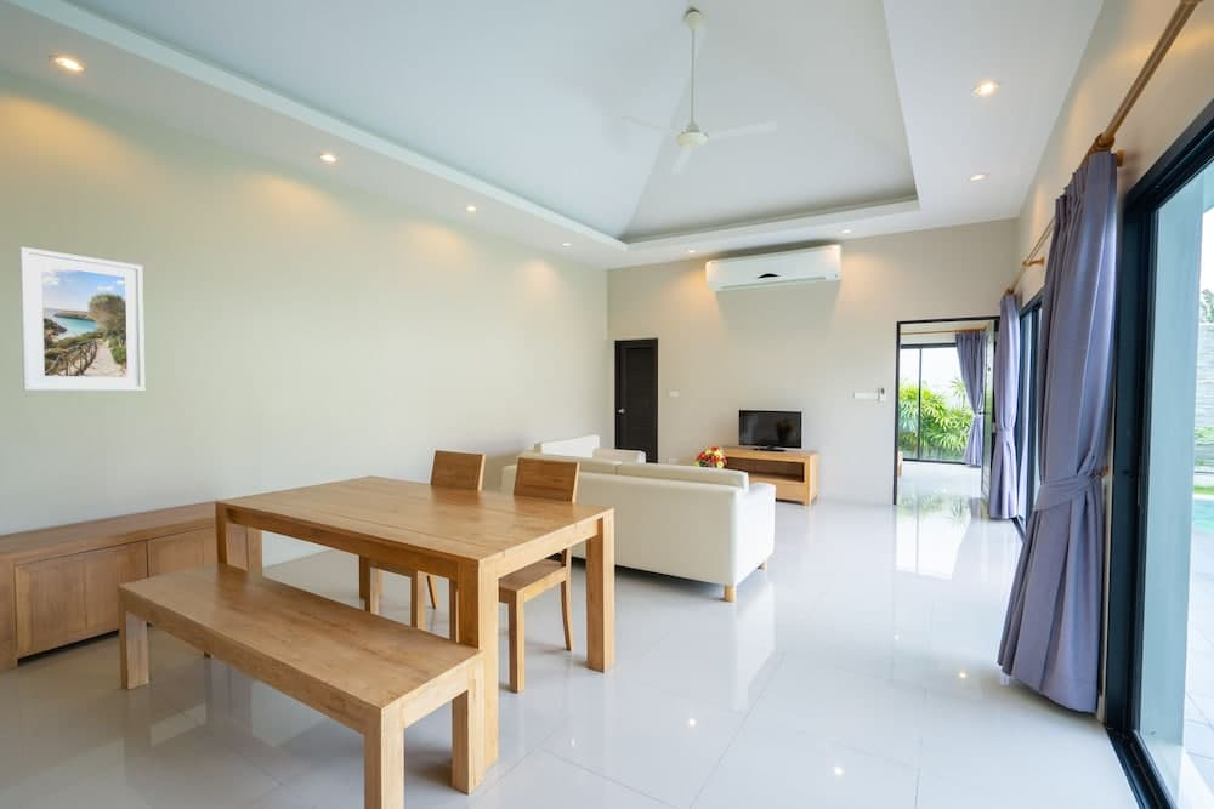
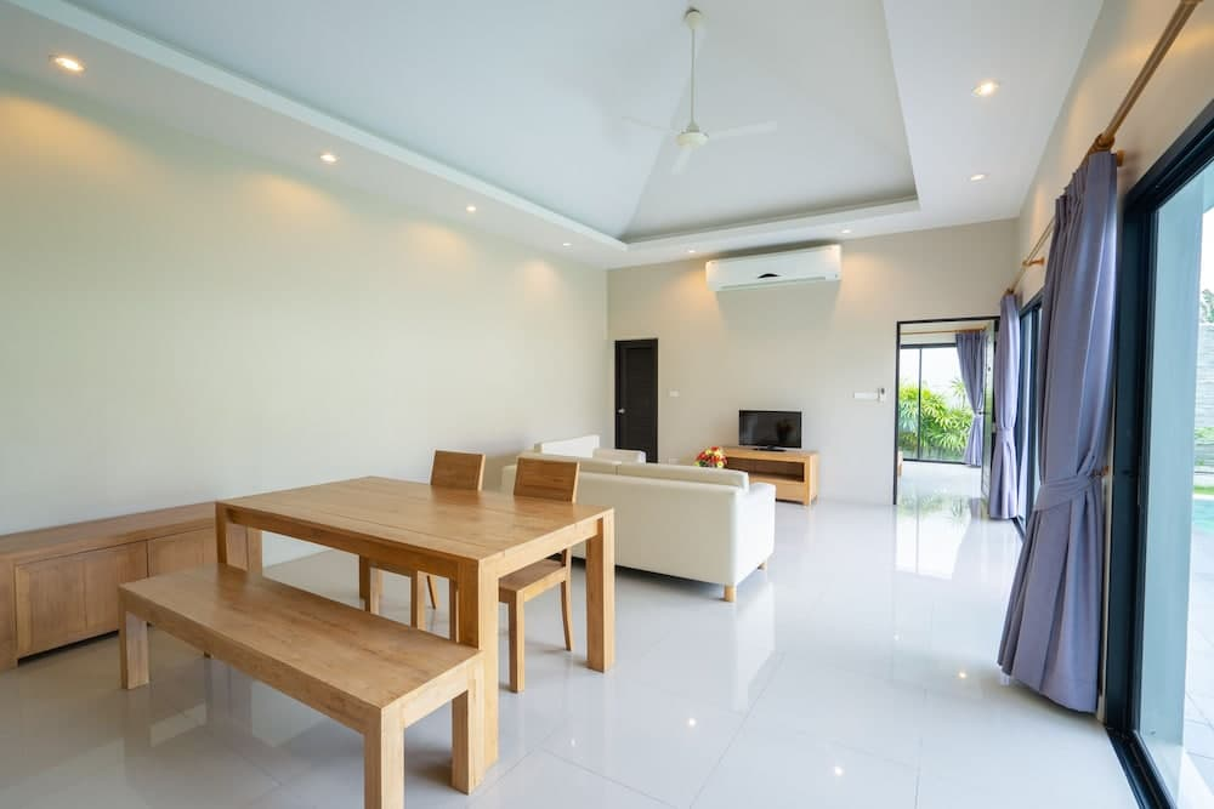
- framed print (86, 324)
